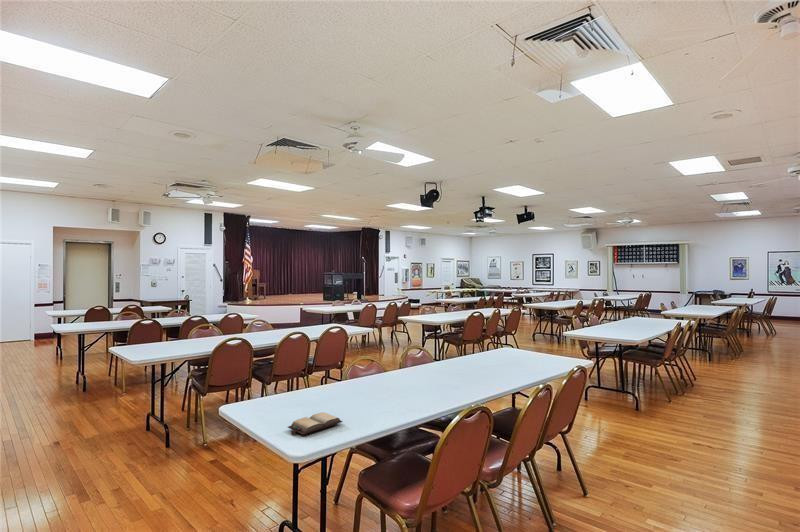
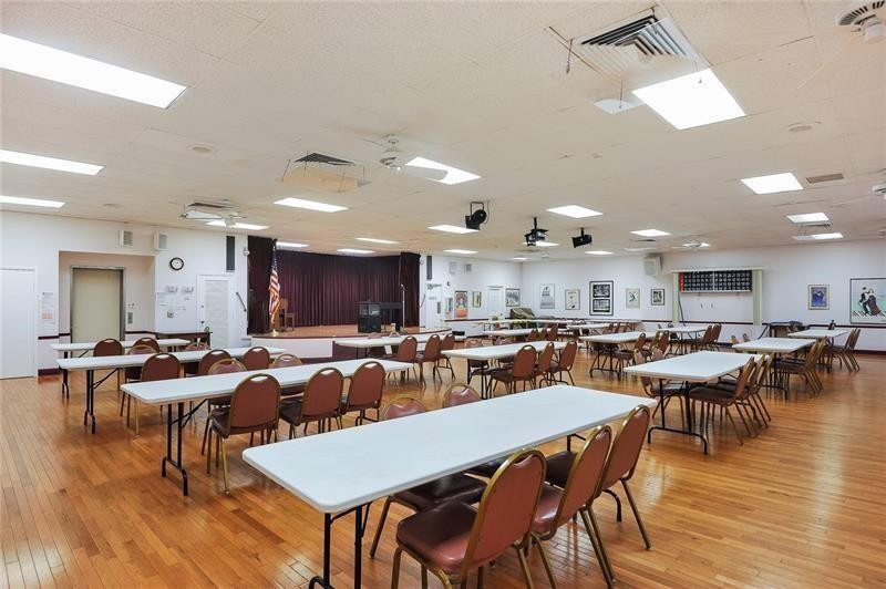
- hardback book (315, 422)
